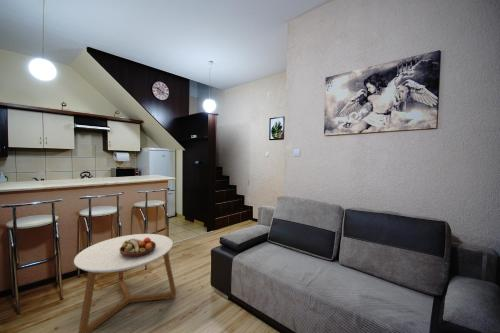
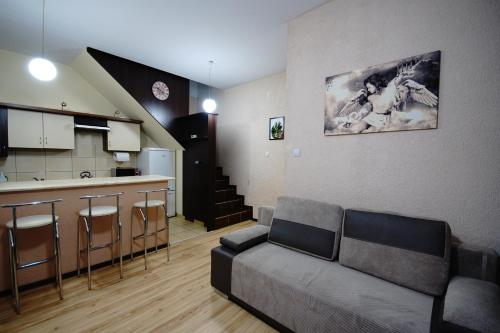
- fruit bowl (138, 244)
- coffee table (126, 269)
